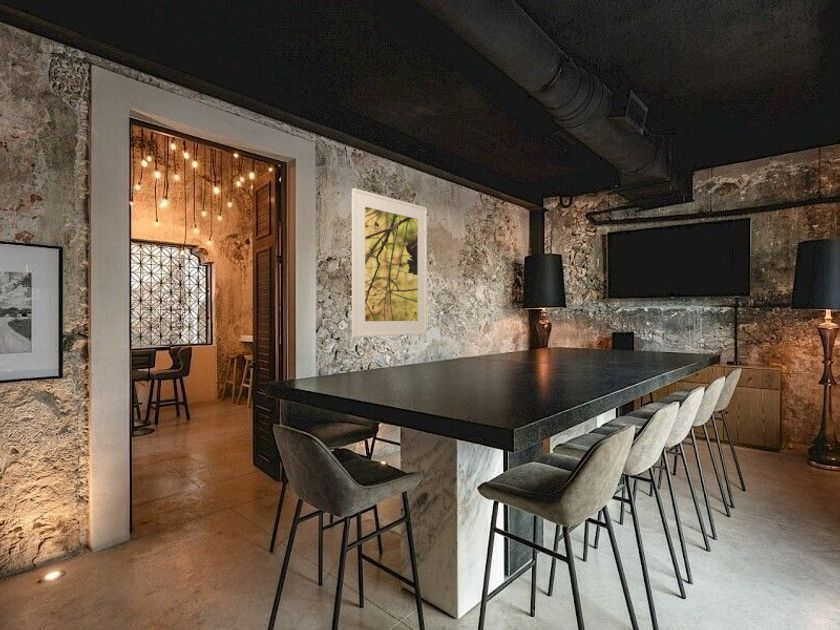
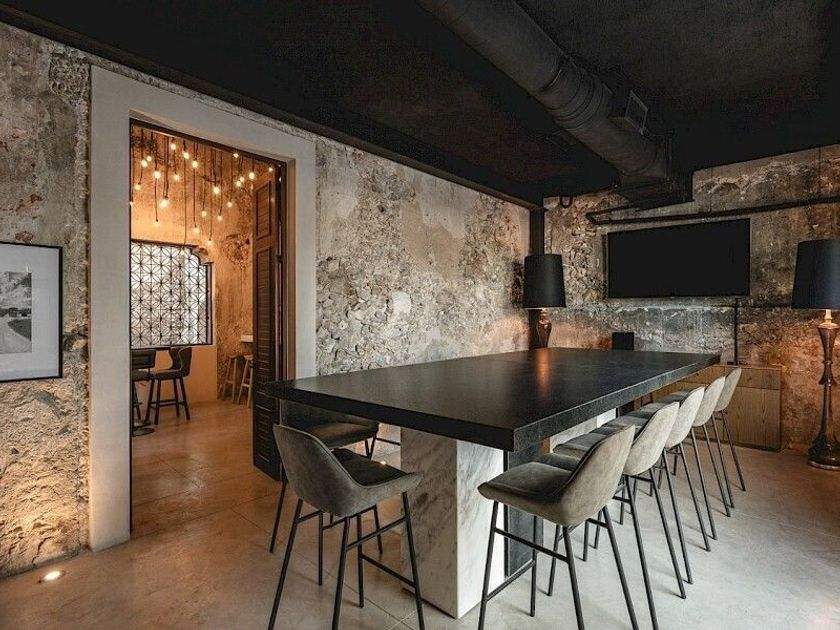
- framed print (392, 267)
